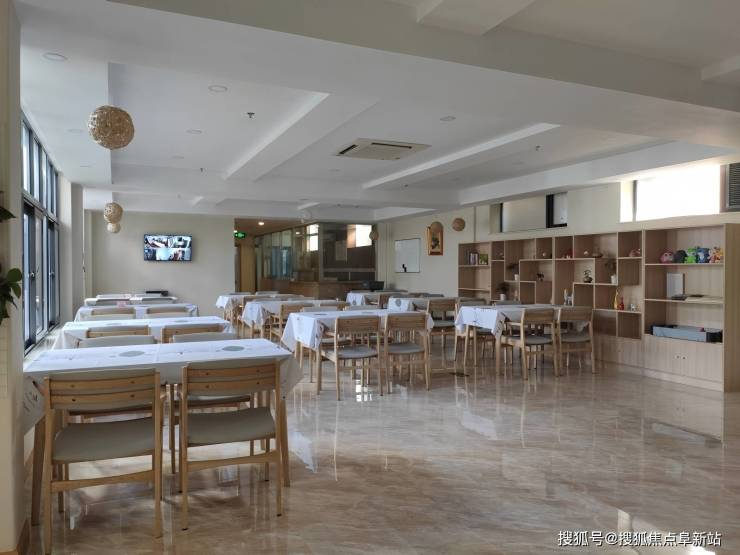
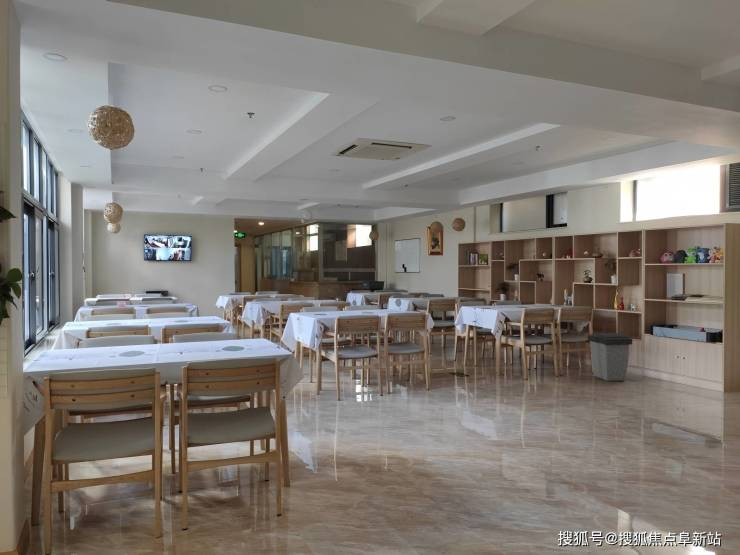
+ trash can (608, 356)
